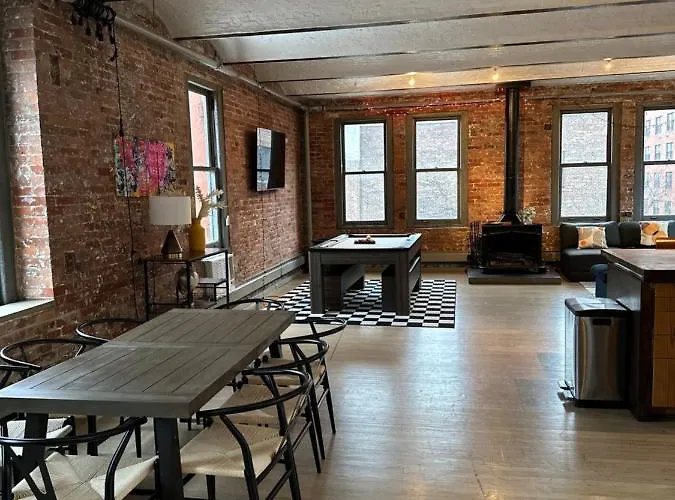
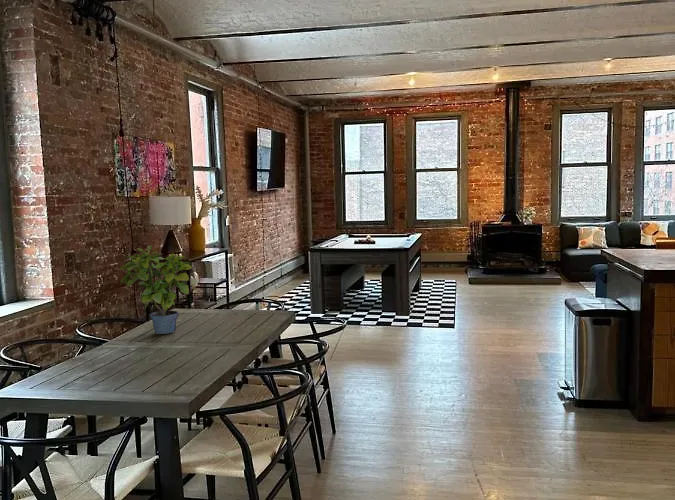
+ potted plant (157, 289)
